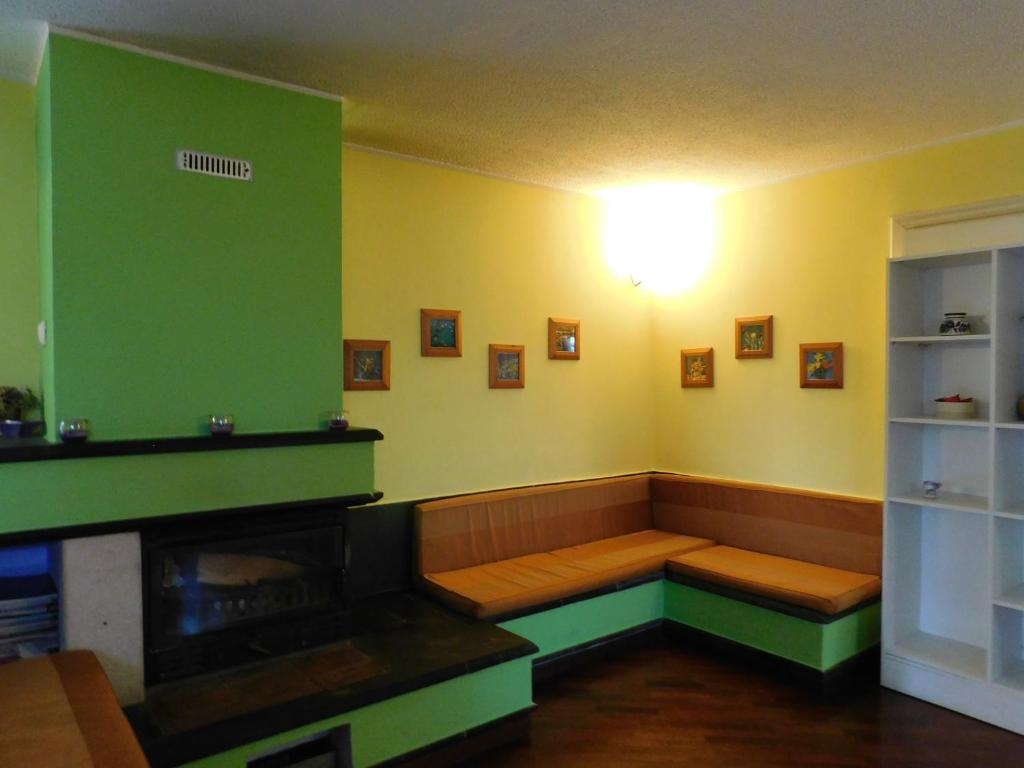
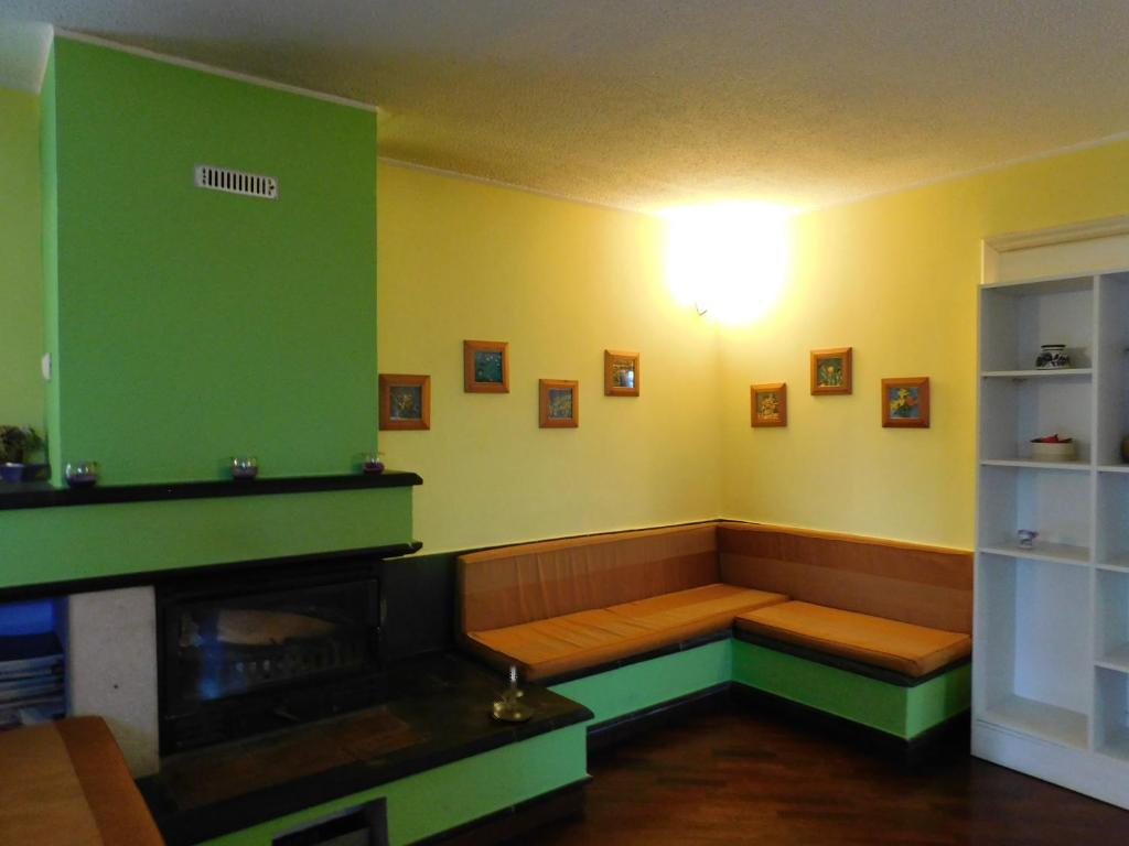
+ candle holder (510, 690)
